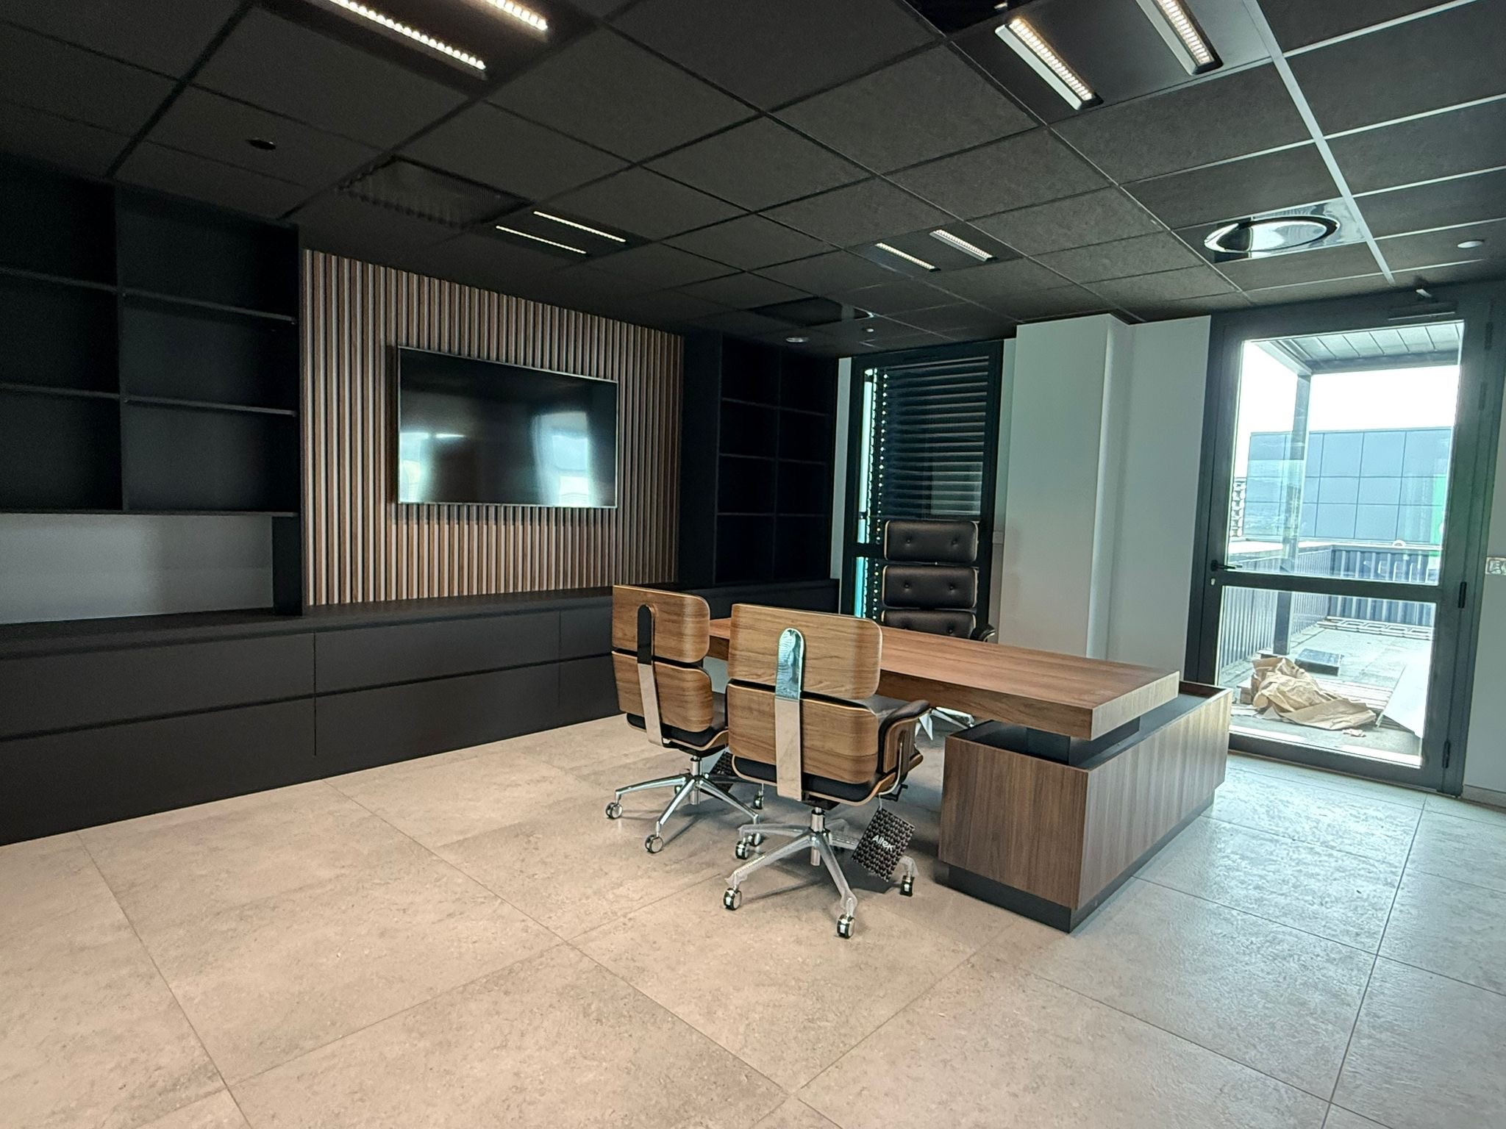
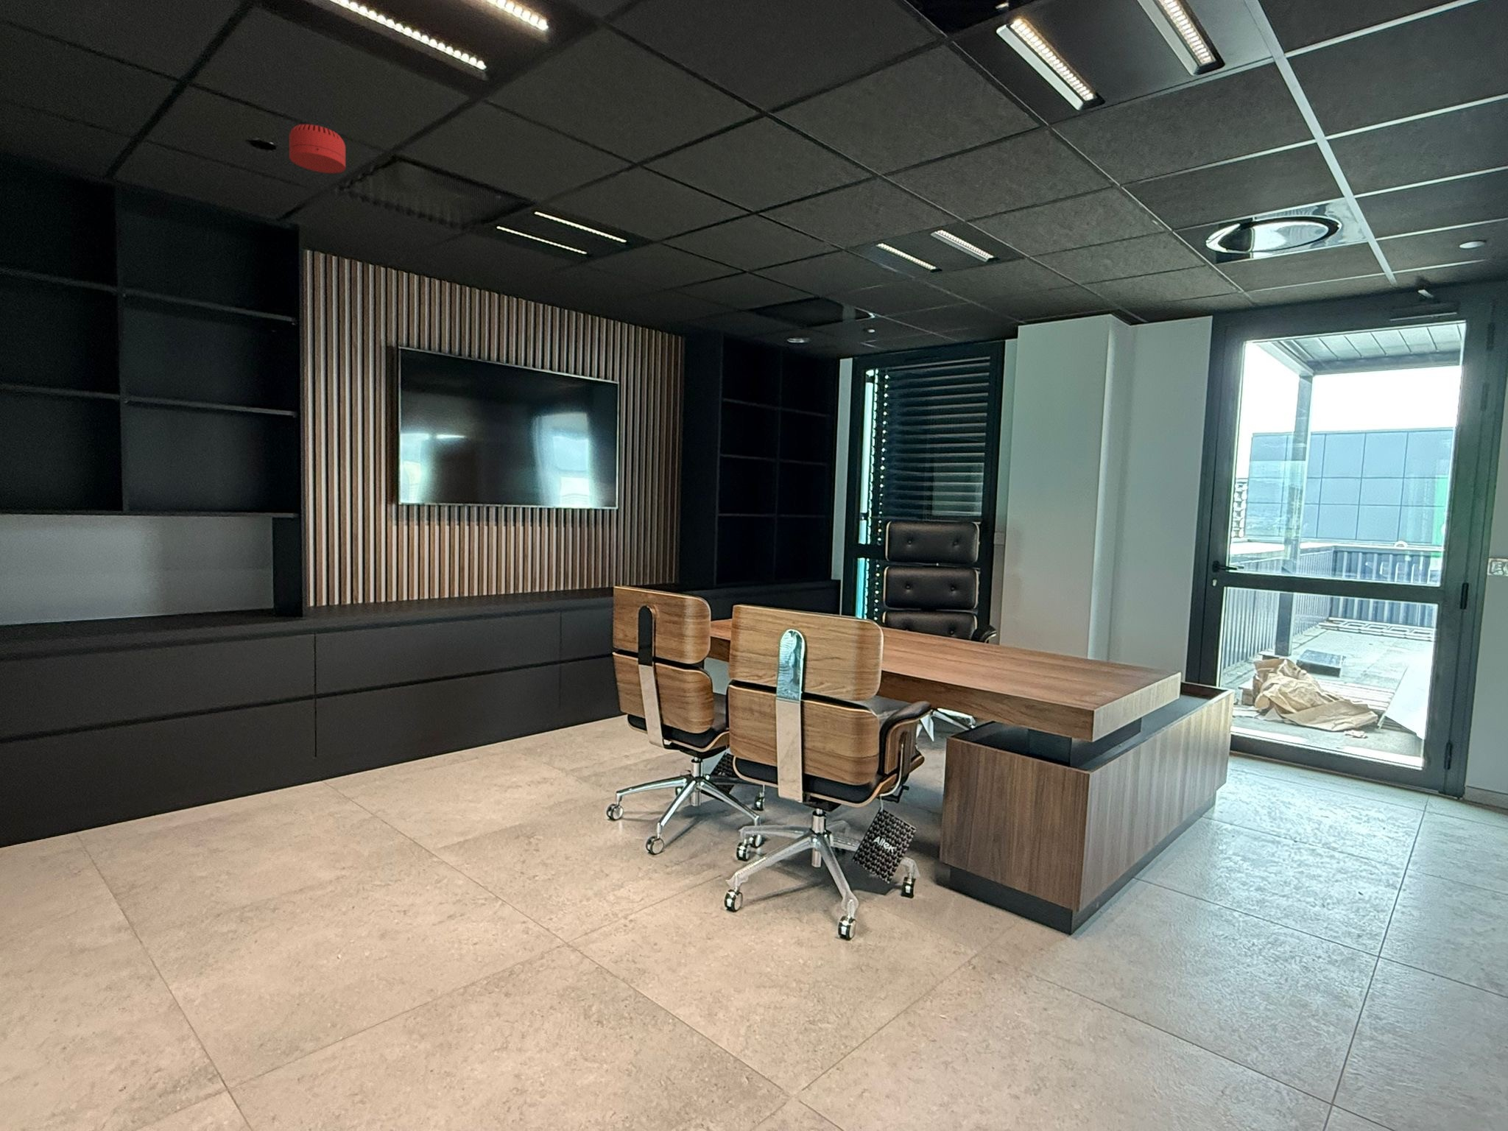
+ smoke detector (317, 149)
